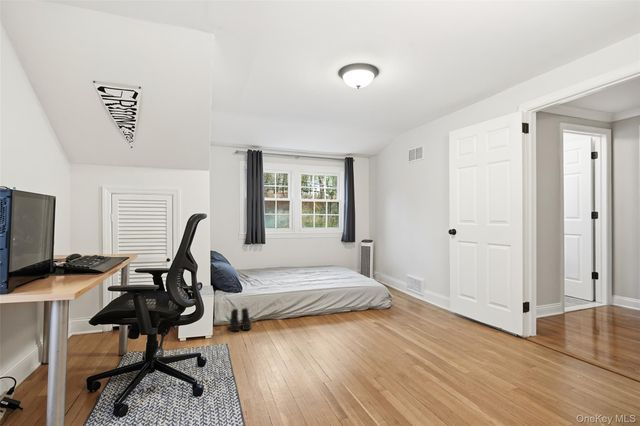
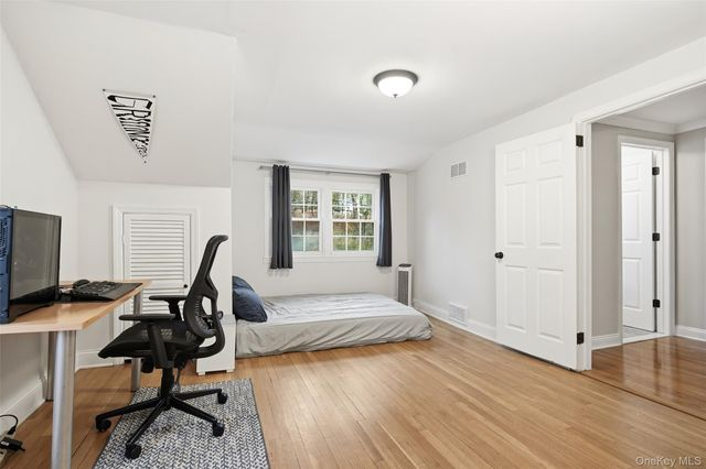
- boots (241, 319)
